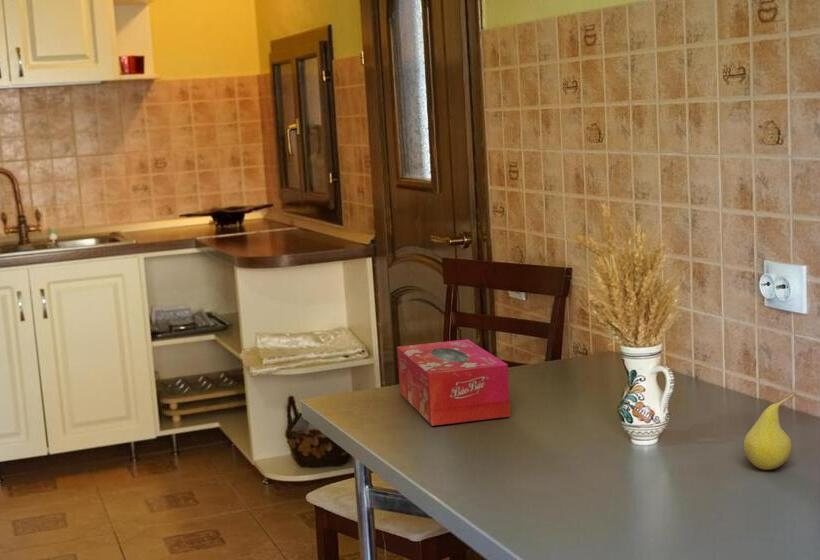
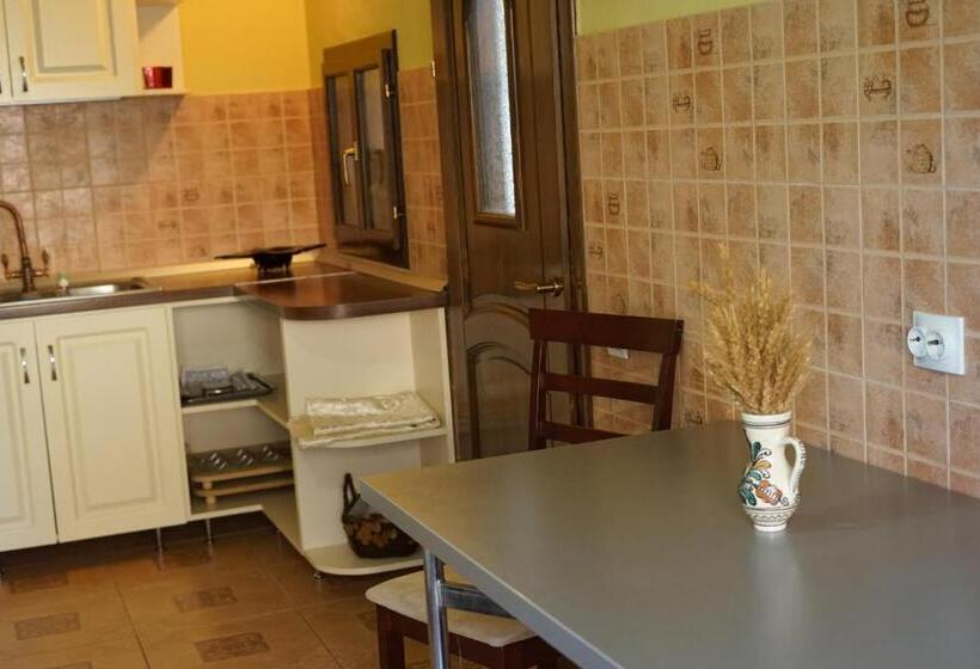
- fruit (770, 430)
- tissue box (450, 379)
